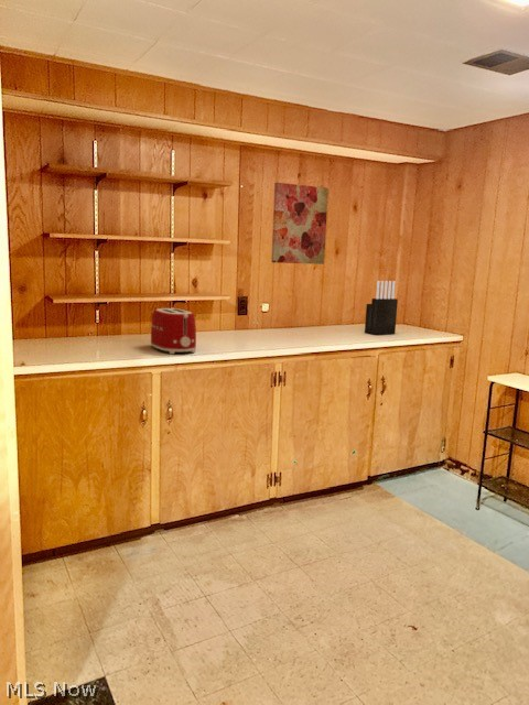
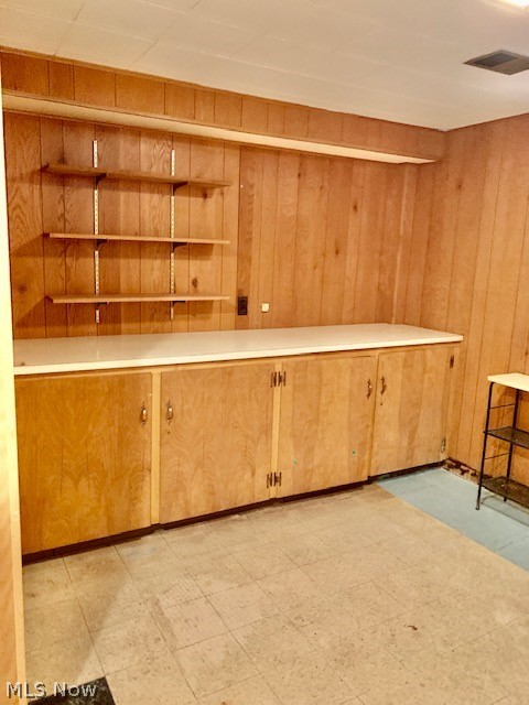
- toaster (173, 329)
- wall art (300, 225)
- knife block (380, 306)
